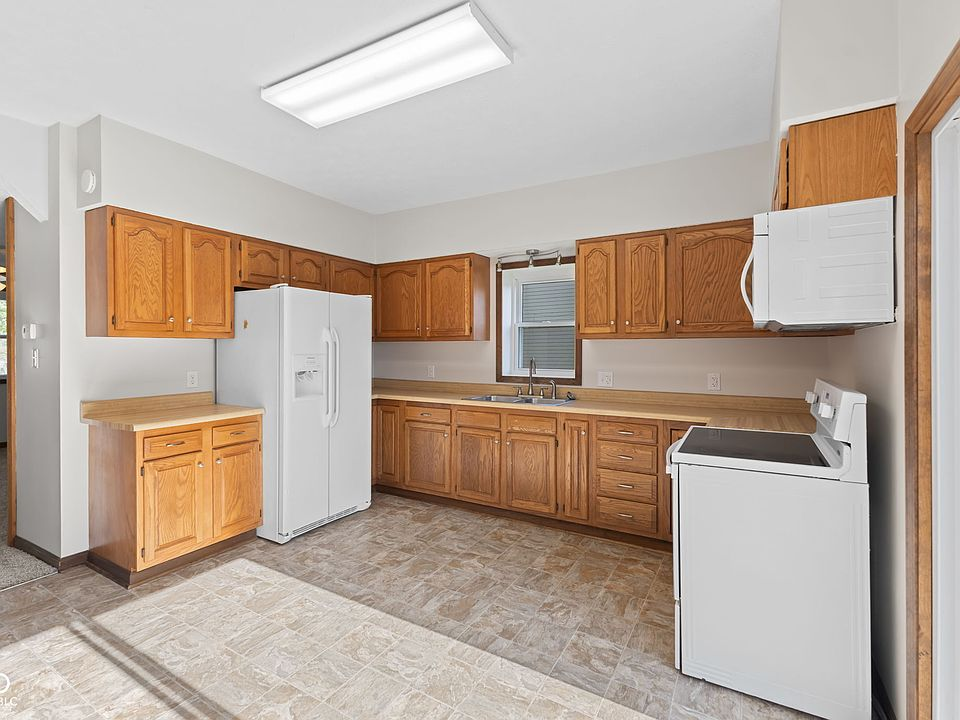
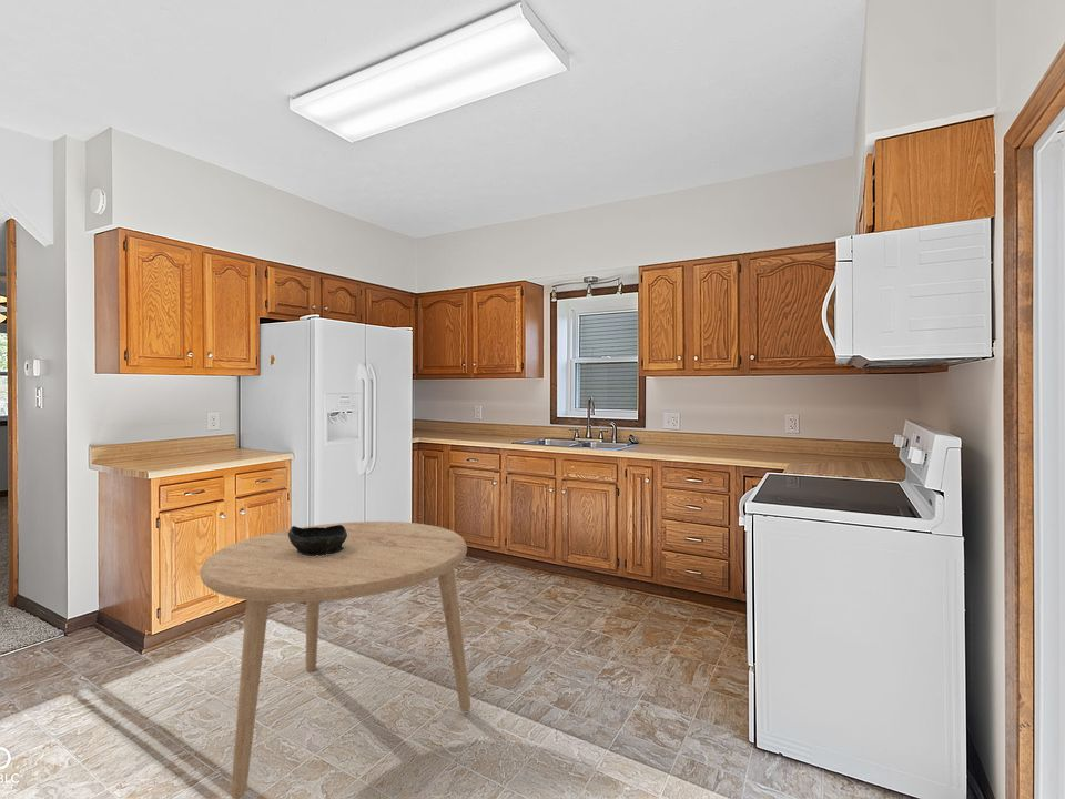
+ bowl (317, 537)
+ dining table (317, 634)
